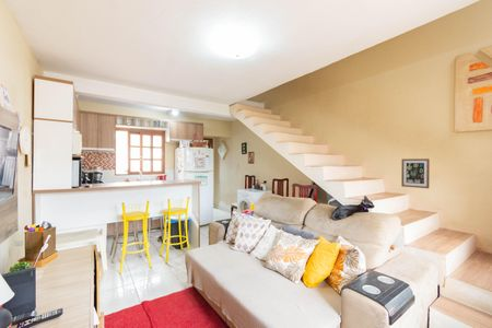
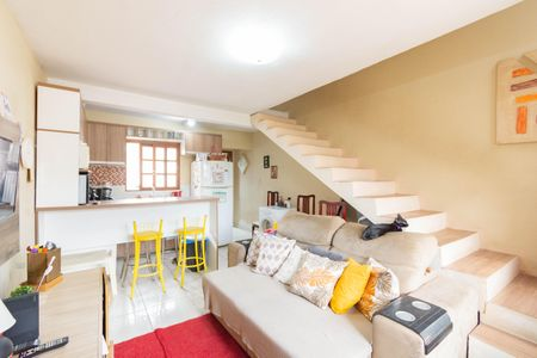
- wall art (414, 173)
